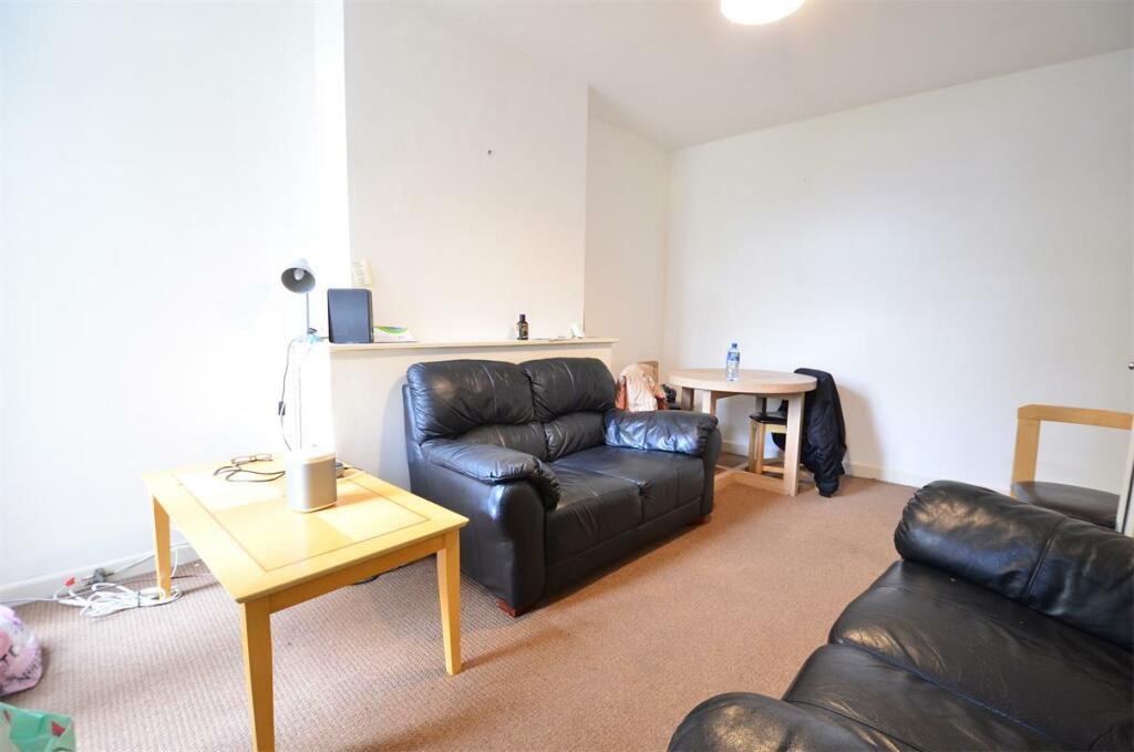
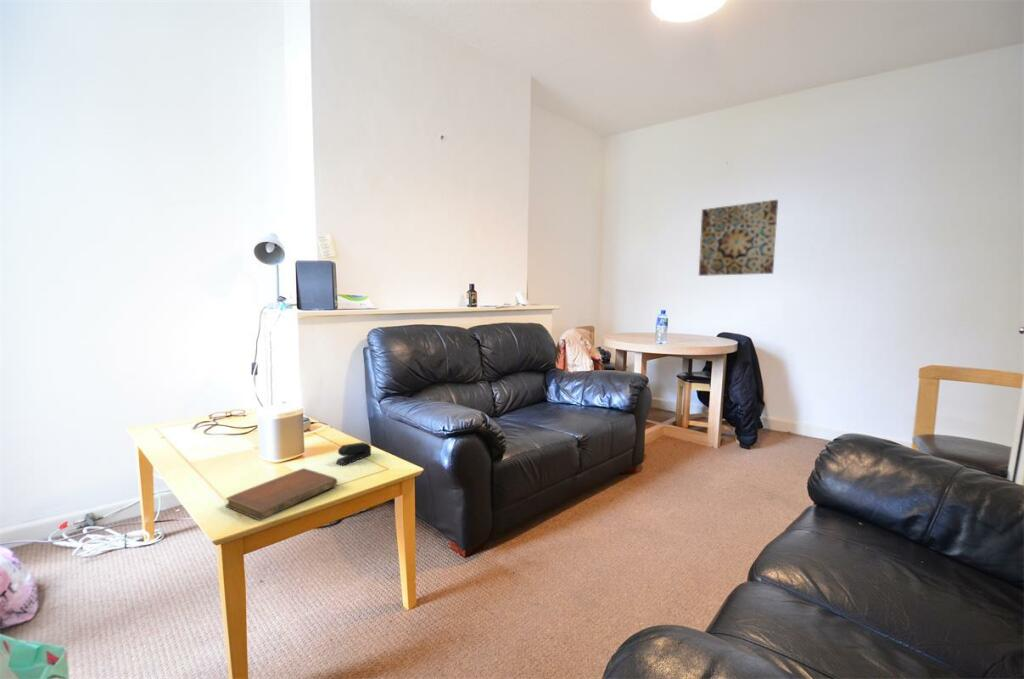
+ stapler (354, 451)
+ wall art (736, 240)
+ notebook (284, 491)
